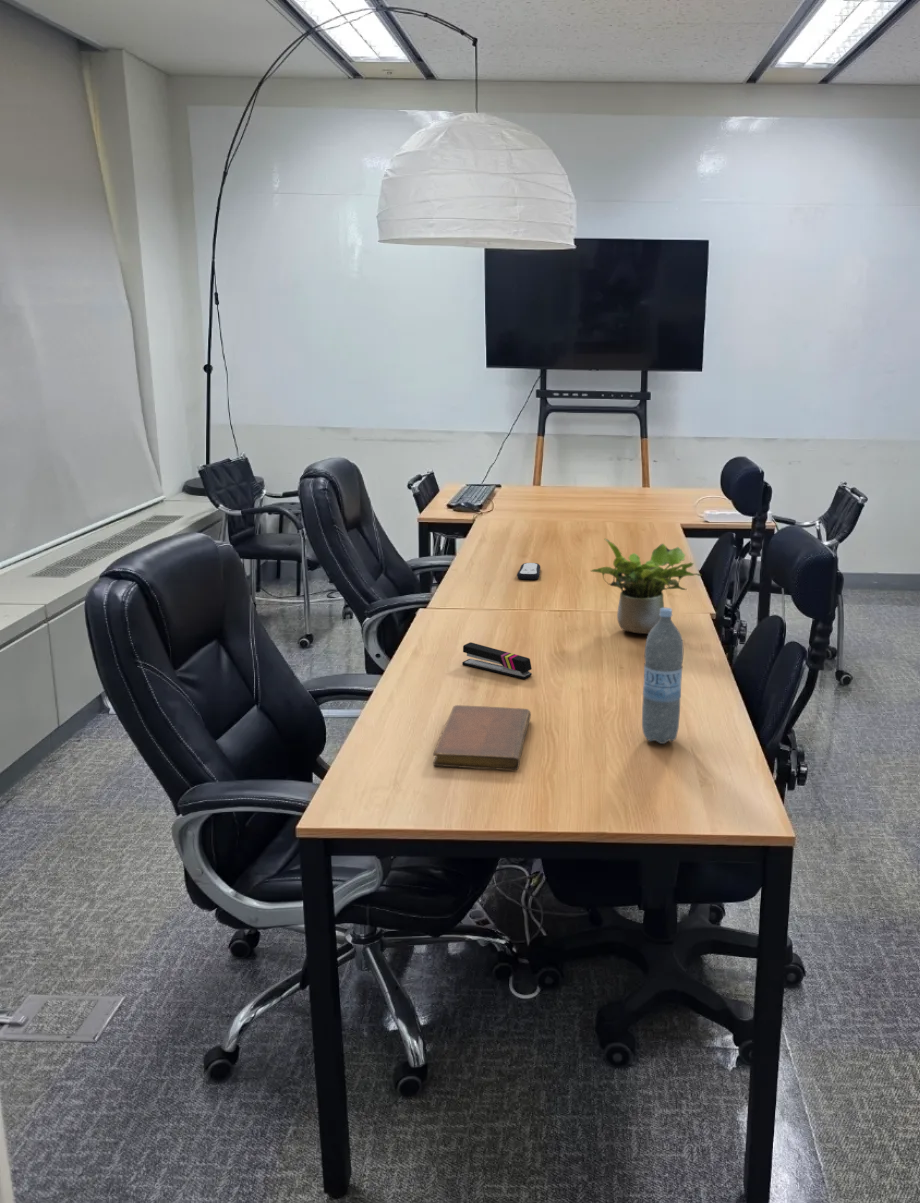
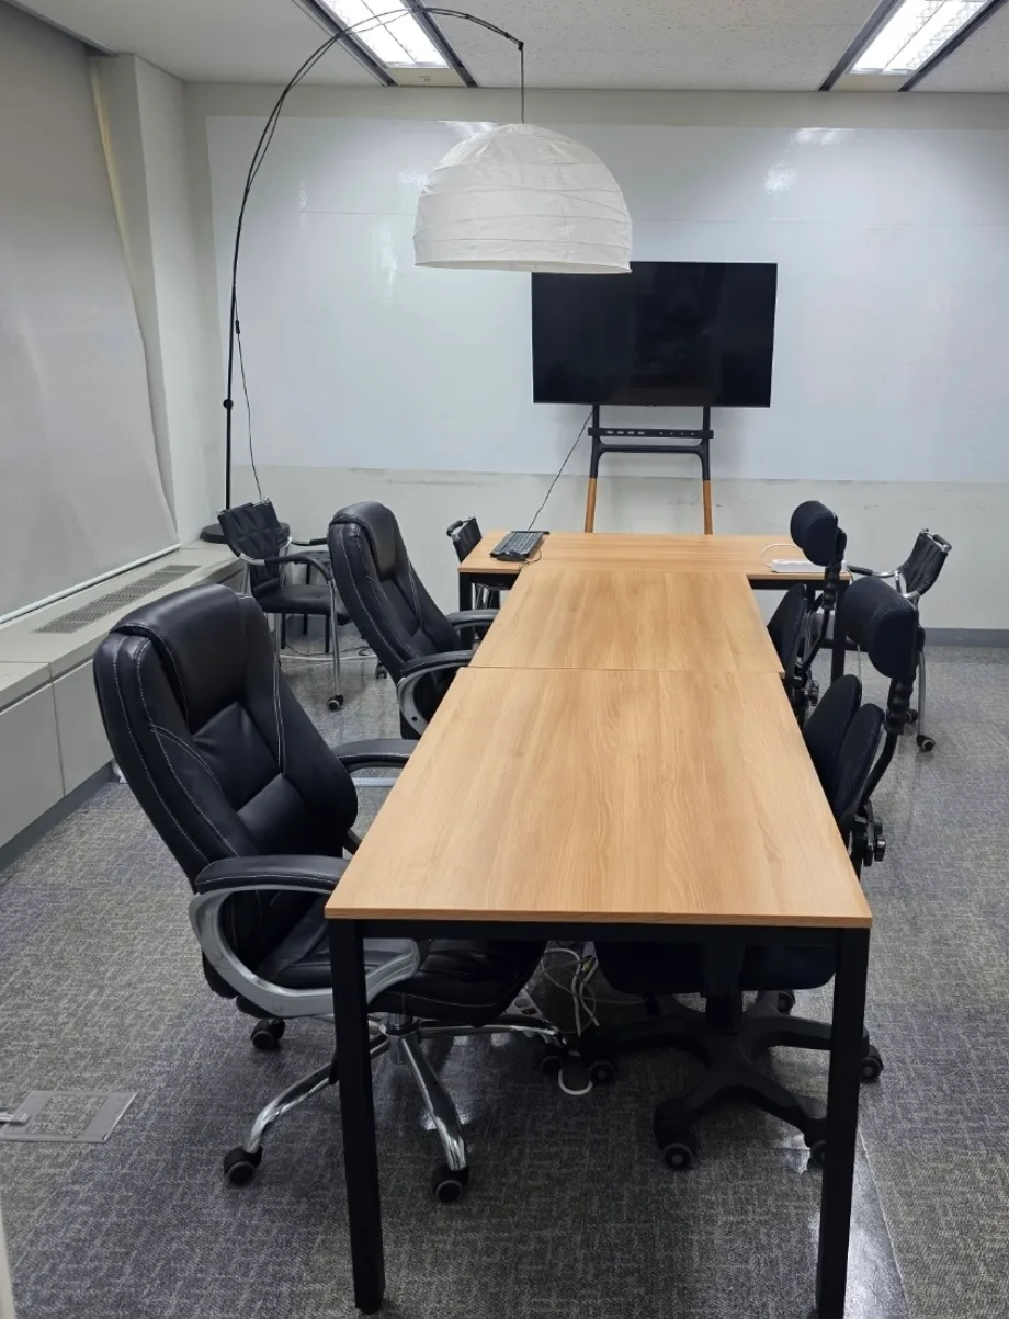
- potted plant (645, 587)
- water bottle (662, 676)
- stapler (496, 659)
- remote control (529, 570)
- notebook (484, 735)
